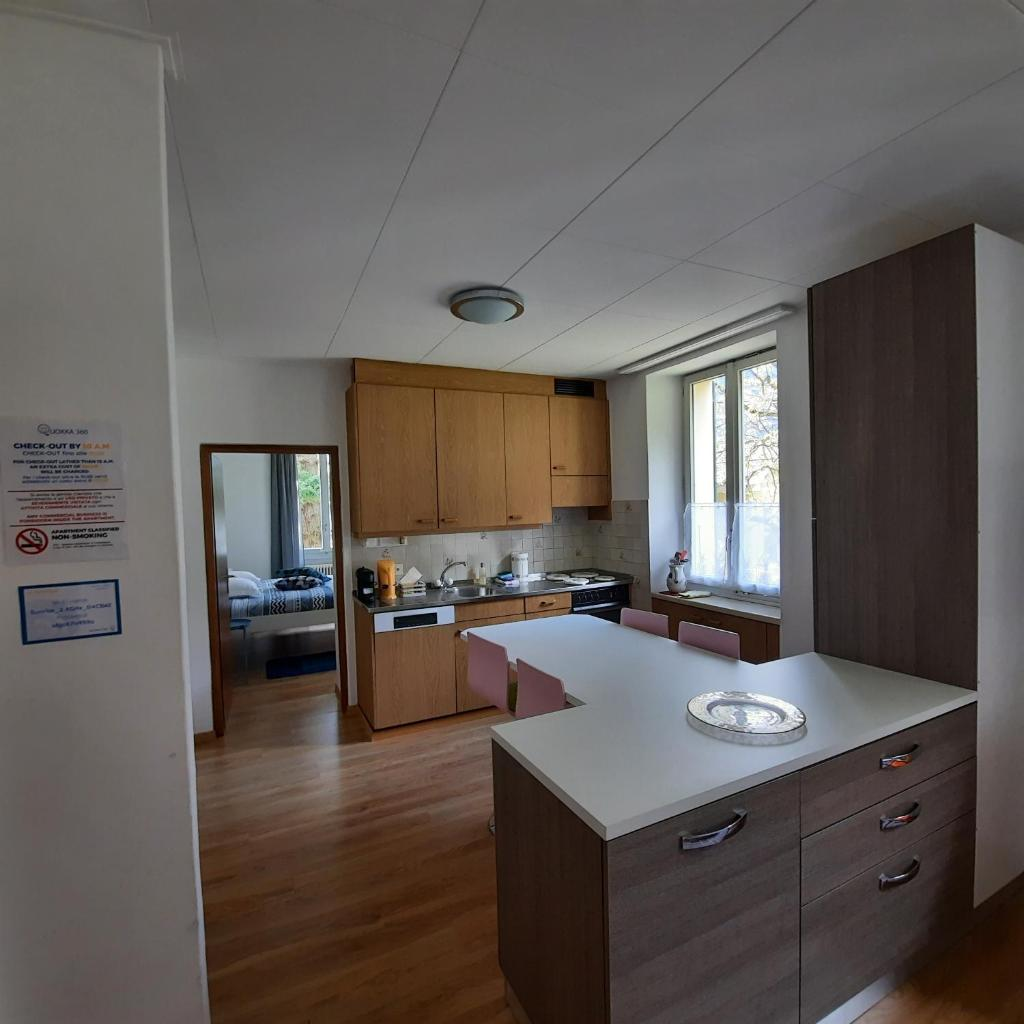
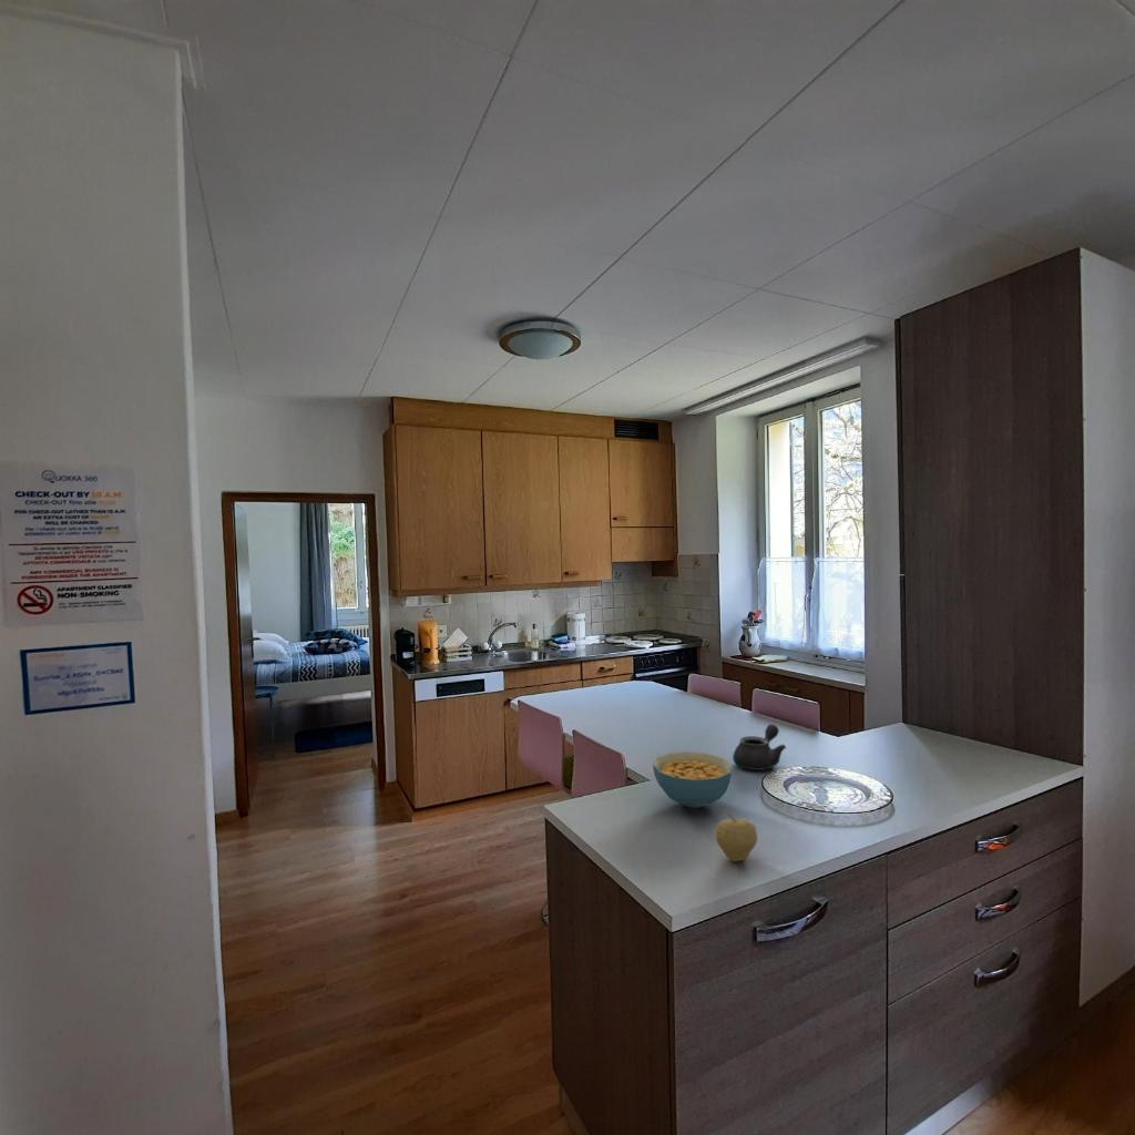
+ cereal bowl (693, 784)
+ fruit (737, 835)
+ teapot (763, 746)
